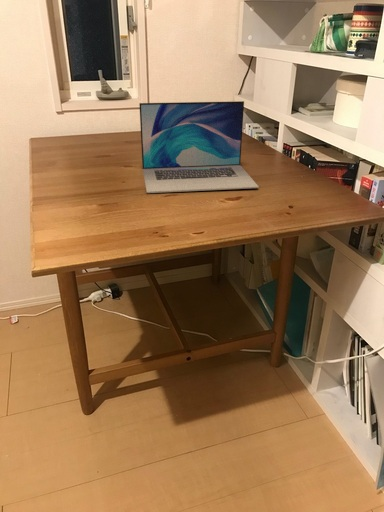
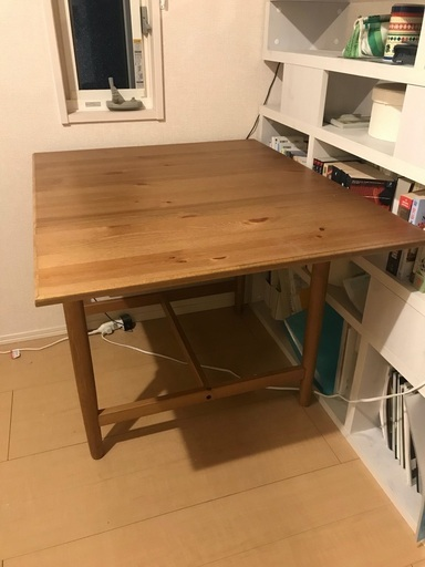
- laptop (197, 144)
